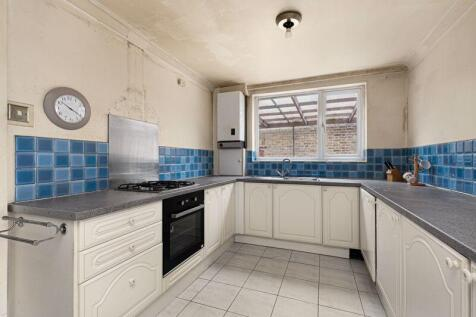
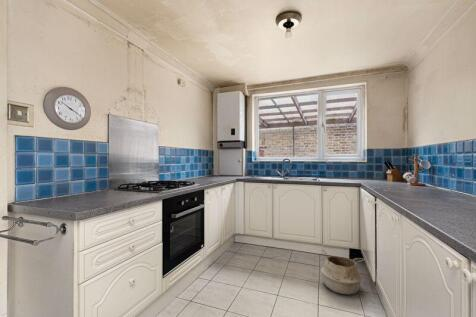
+ woven basket (342, 269)
